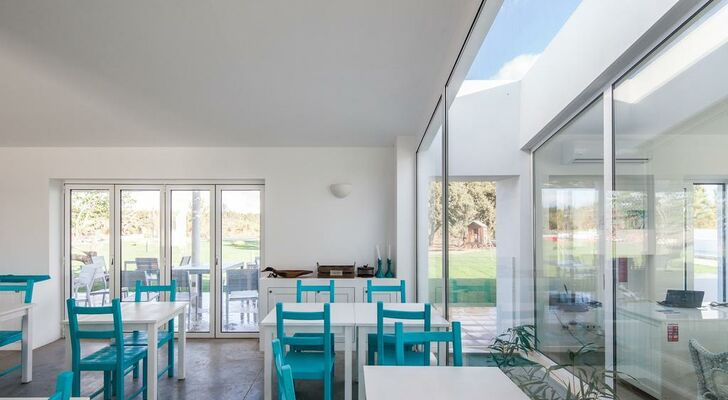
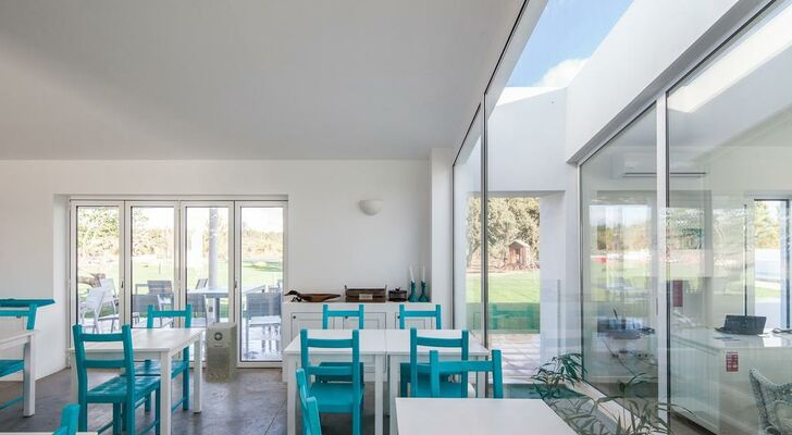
+ air purifier (223, 351)
